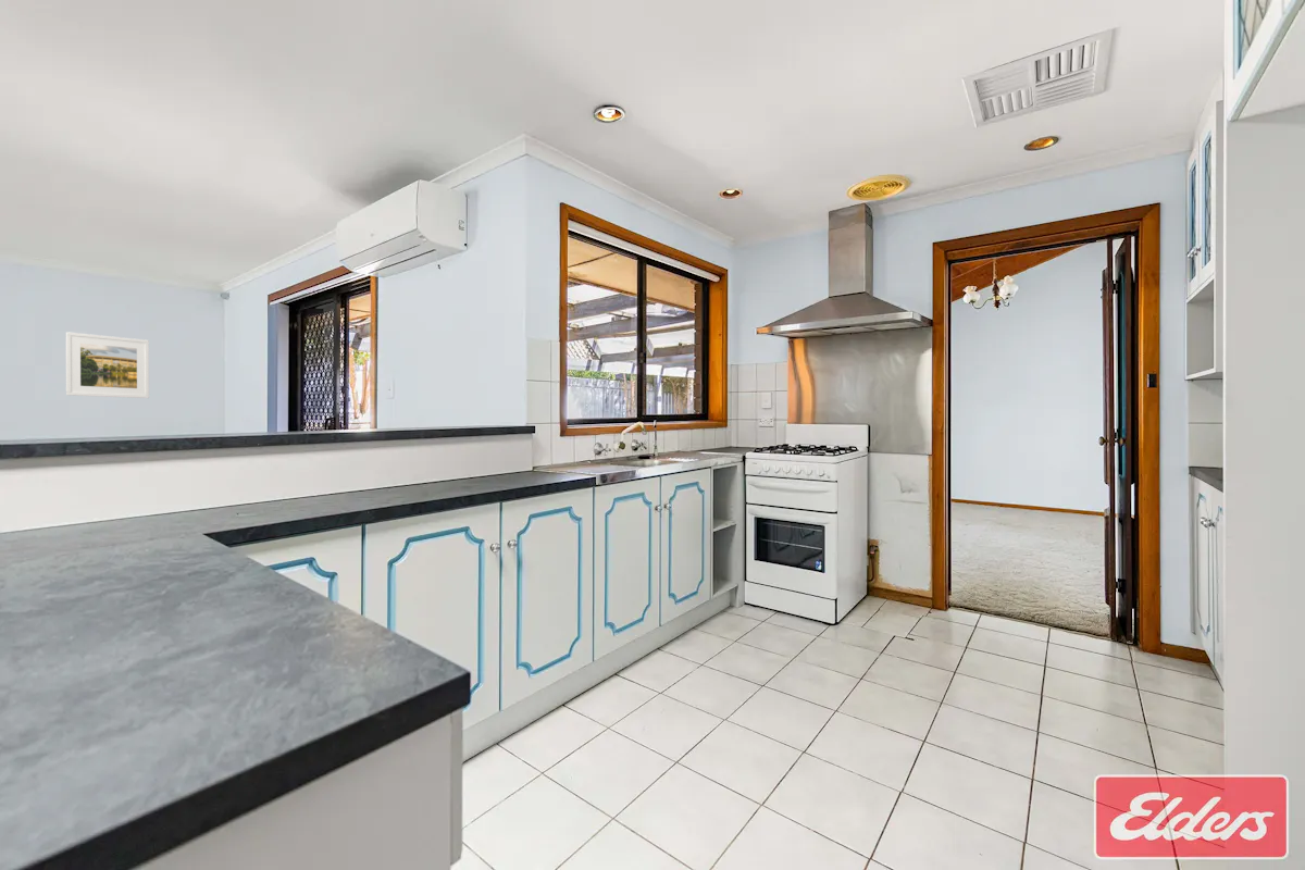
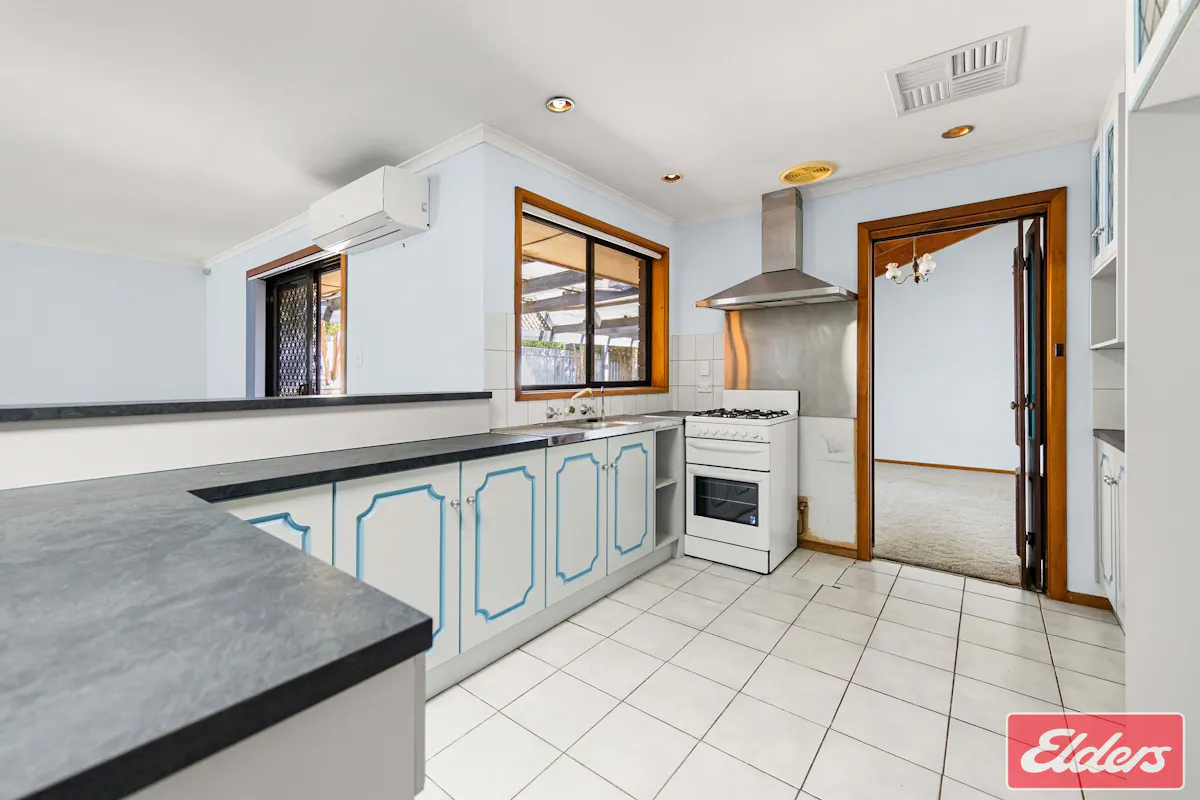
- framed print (109, 366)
